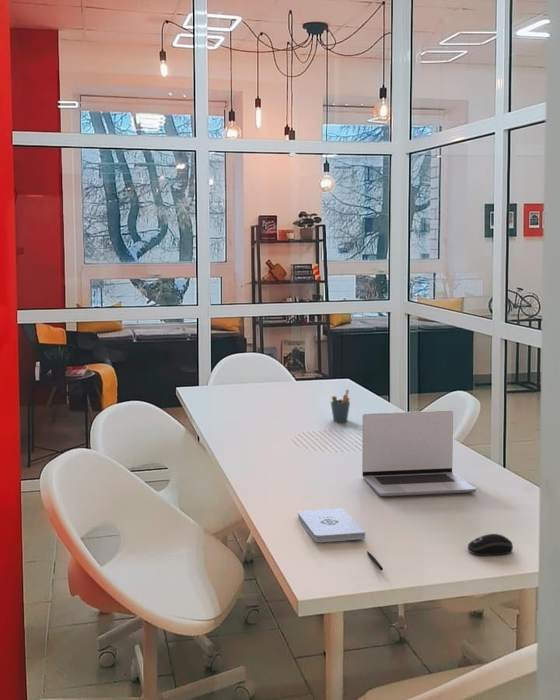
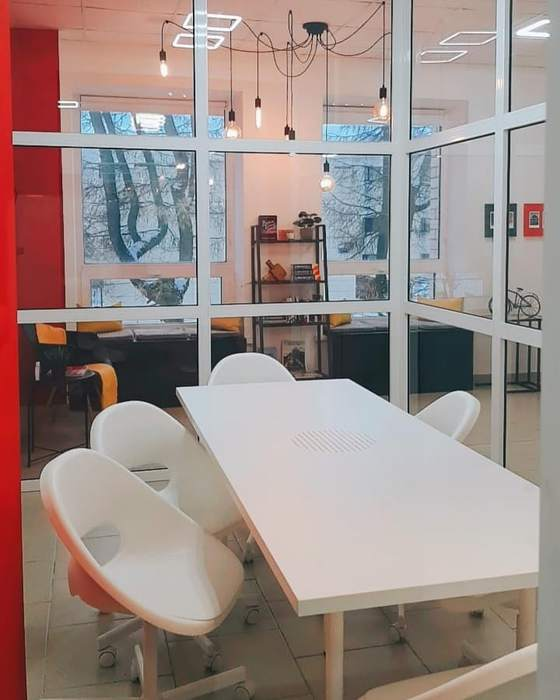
- notepad (329, 524)
- pen (374, 559)
- pen holder (340, 406)
- computer mouse (490, 542)
- laptop (417, 451)
